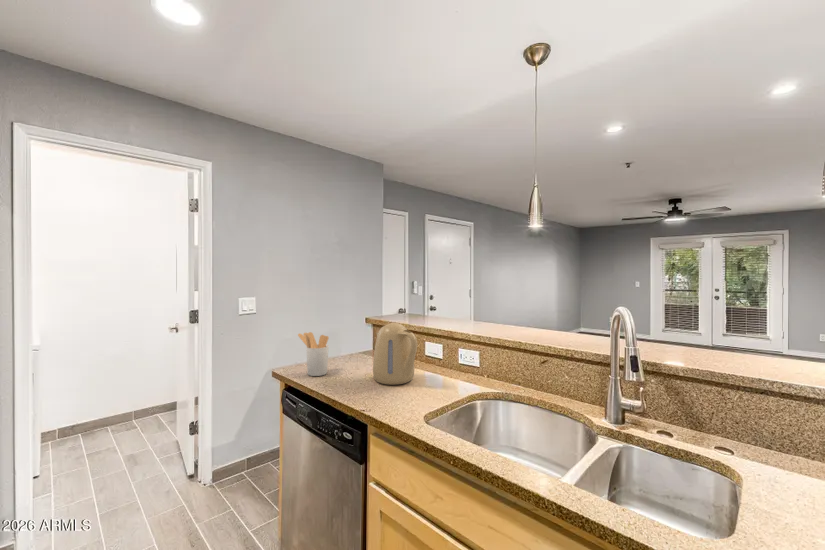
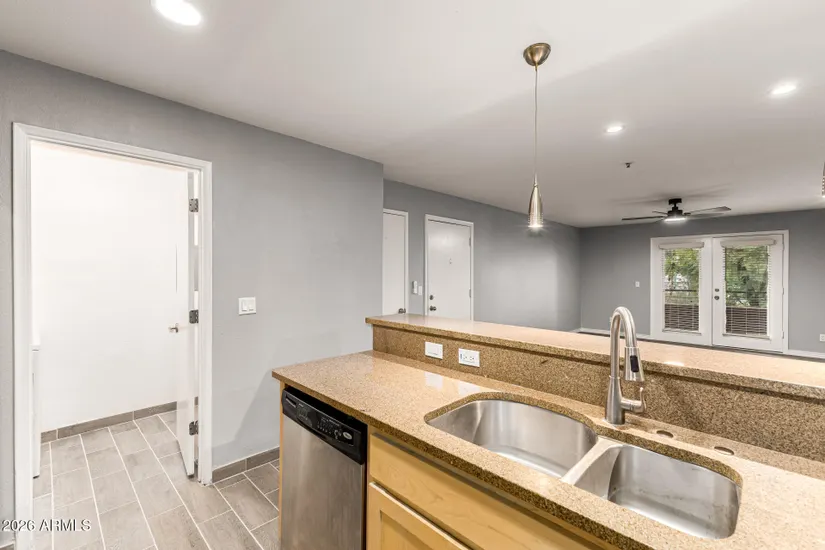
- utensil holder (313, 352)
- kettle (395, 351)
